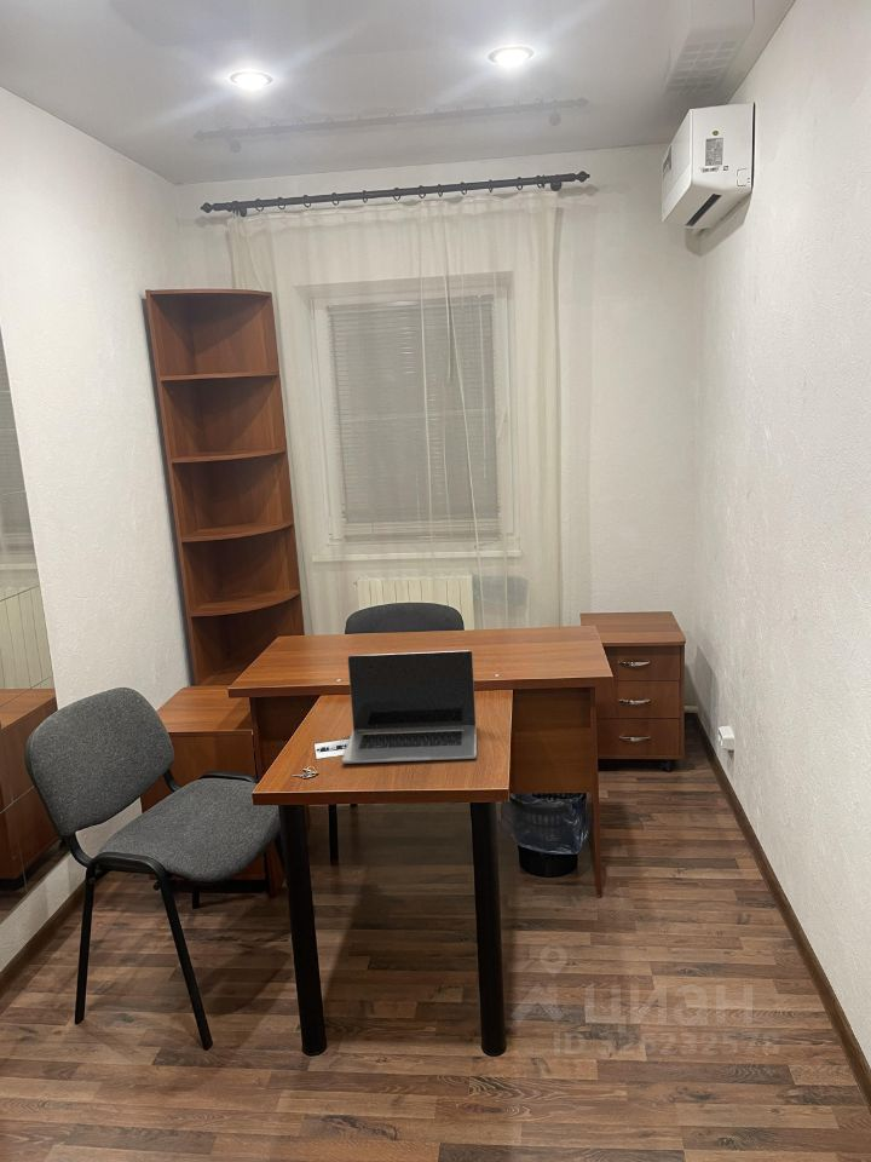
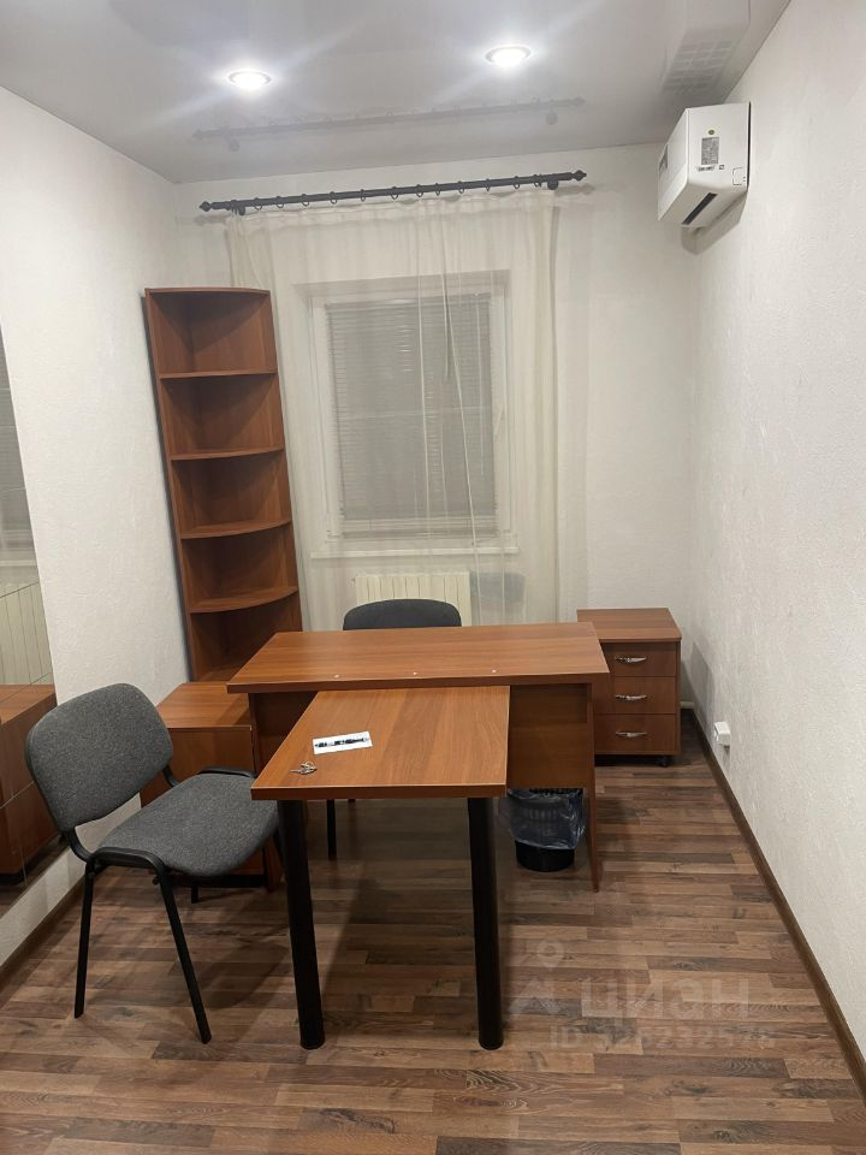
- laptop (409, 704)
